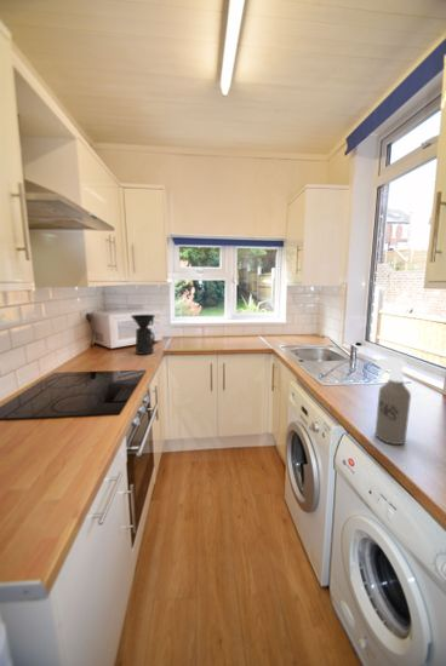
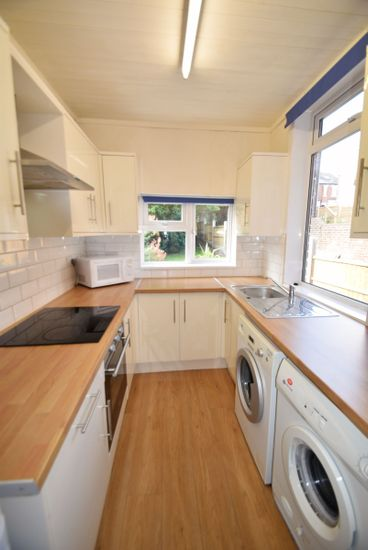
- spray bottle (389, 398)
- coffee maker (143, 334)
